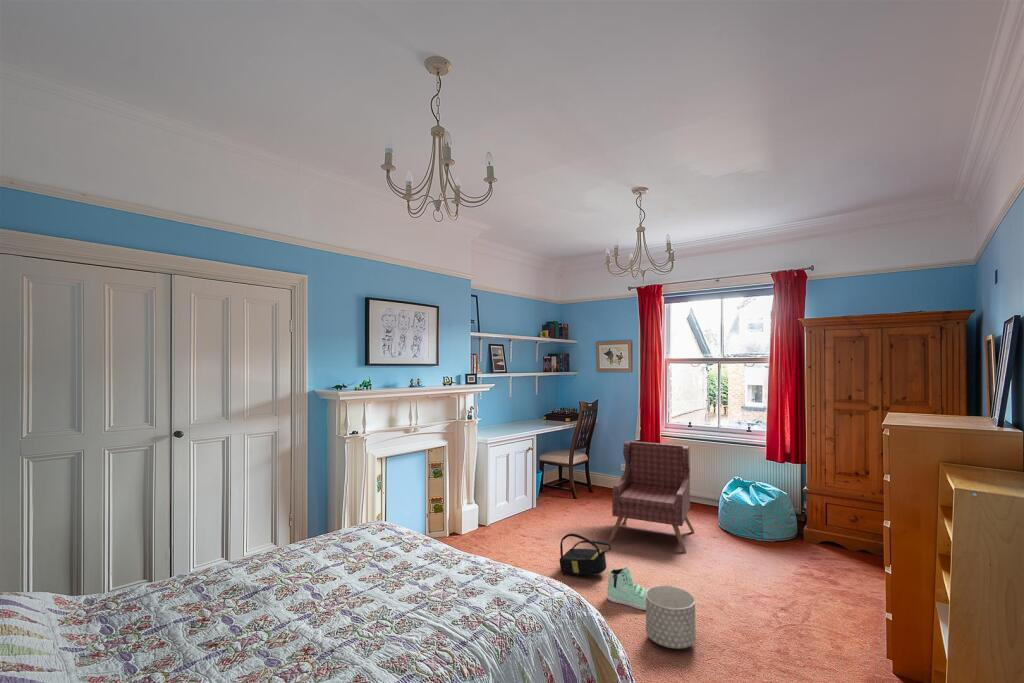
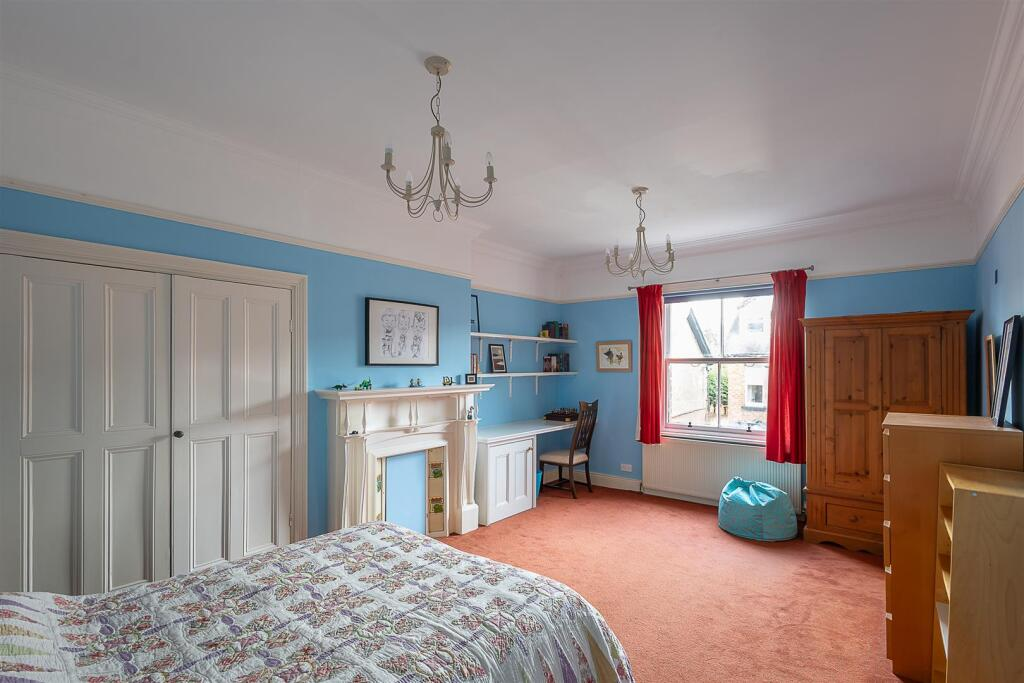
- planter (670, 619)
- armchair (652, 492)
- sneaker (635, 586)
- backpack (587, 553)
